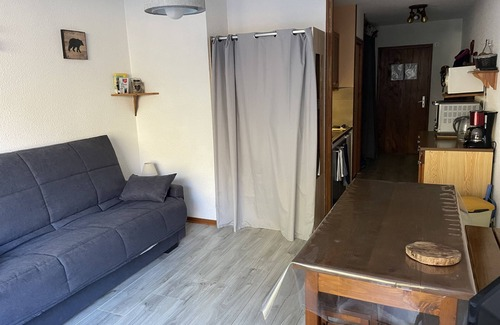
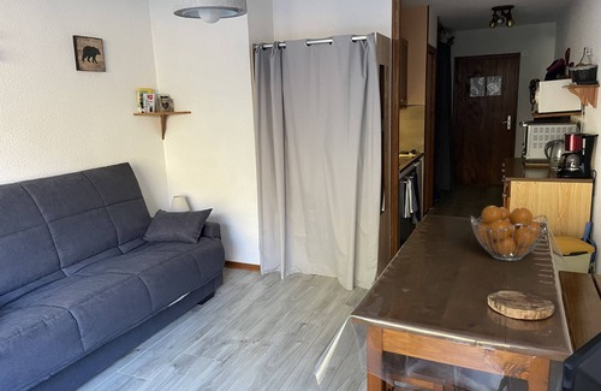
+ fruit basket (507, 231)
